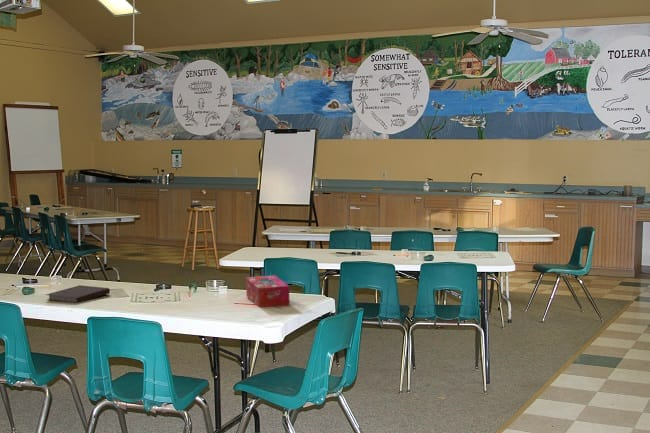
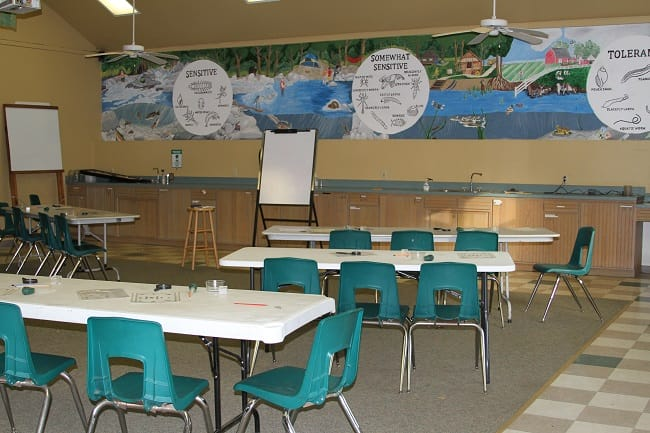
- notebook (78, 294)
- tissue box (267, 291)
